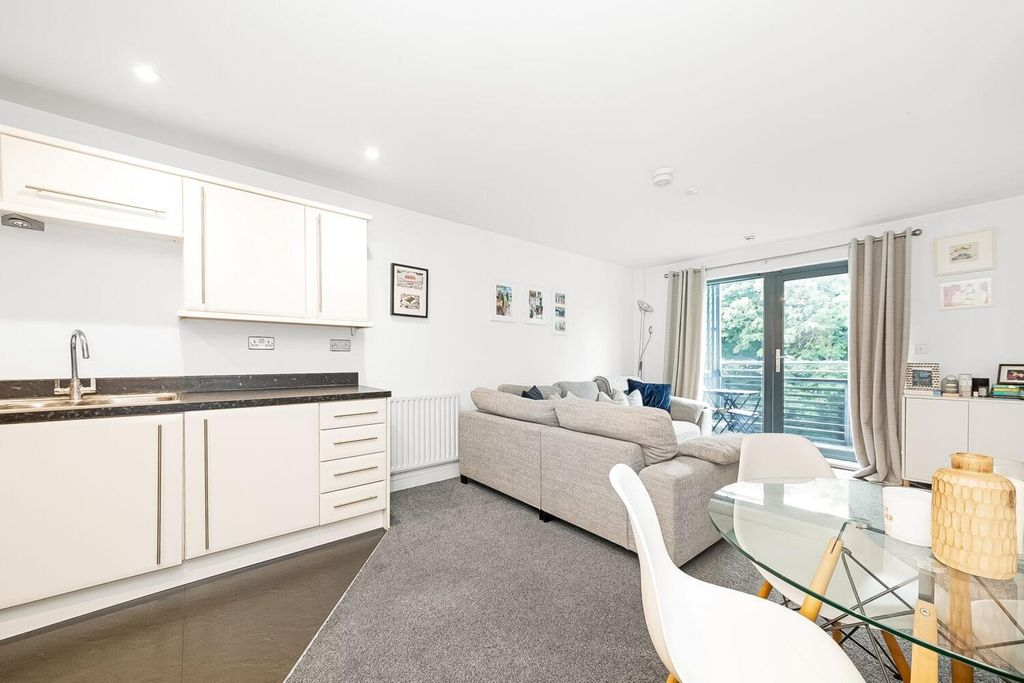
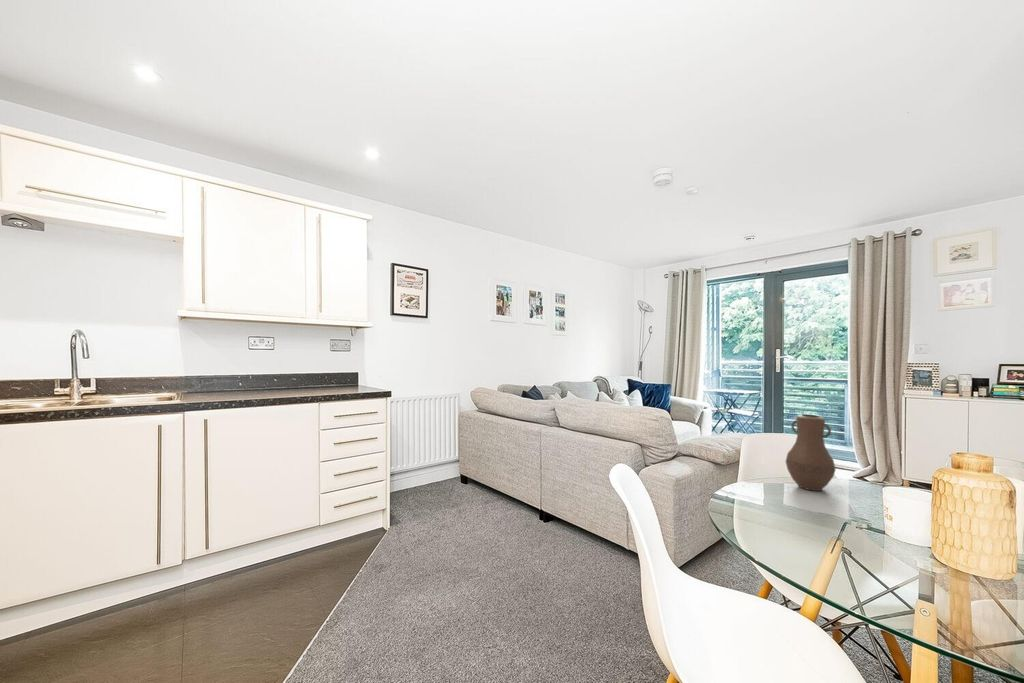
+ vase (809, 451)
